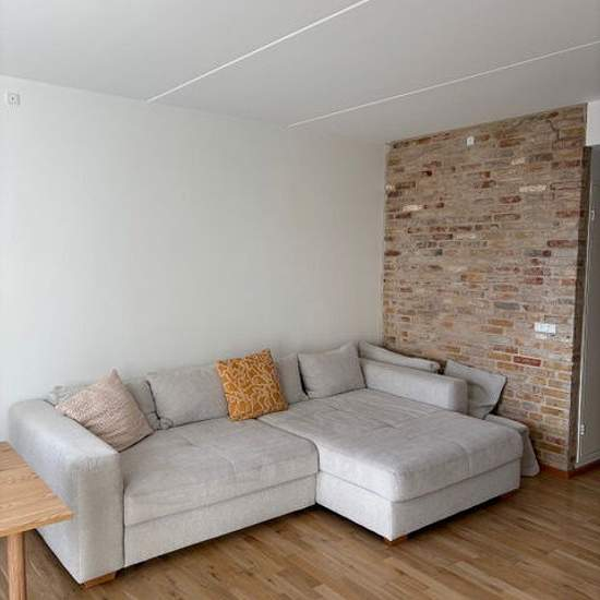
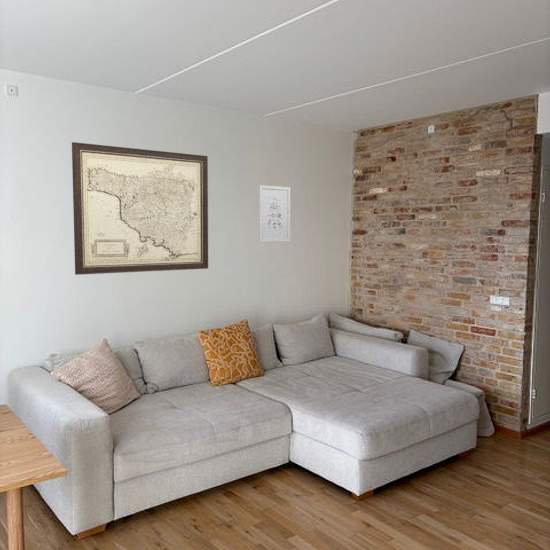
+ wall art (274, 214)
+ wall art (146, 211)
